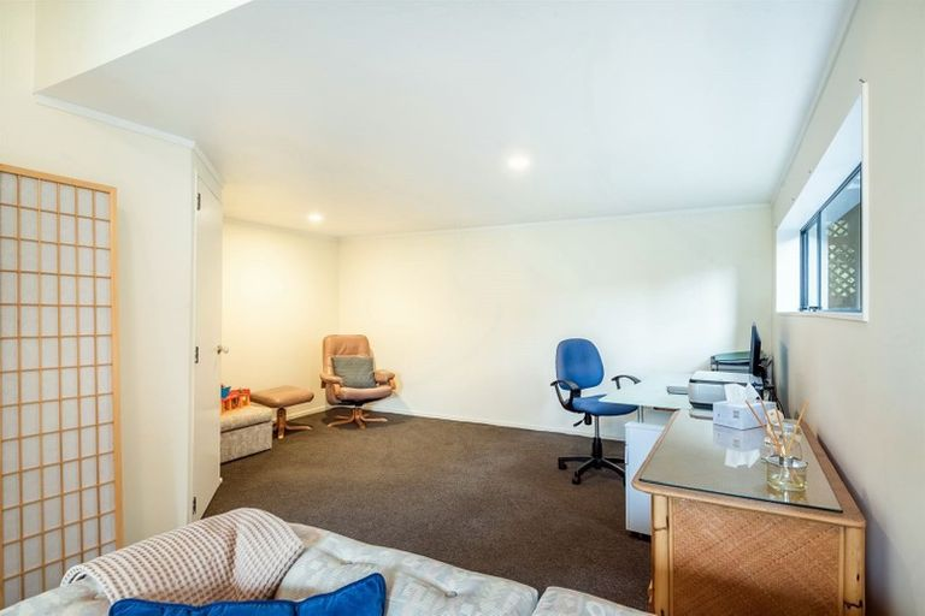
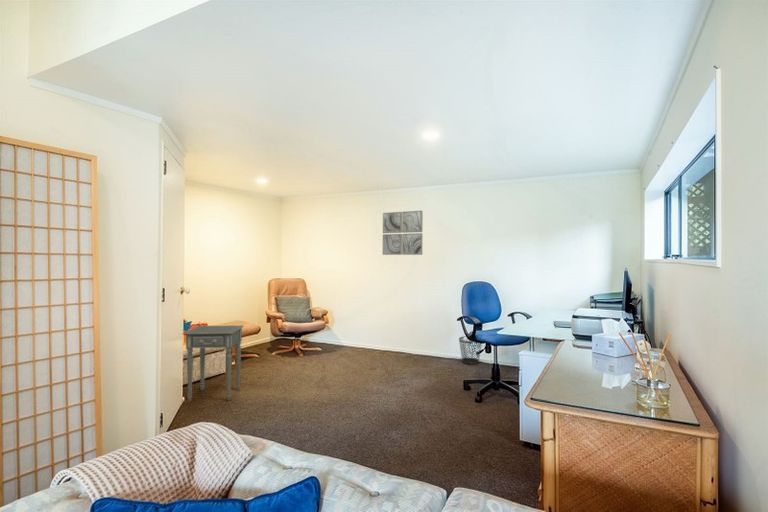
+ side table (204, 362)
+ wall art (402, 232)
+ wastebasket (470, 351)
